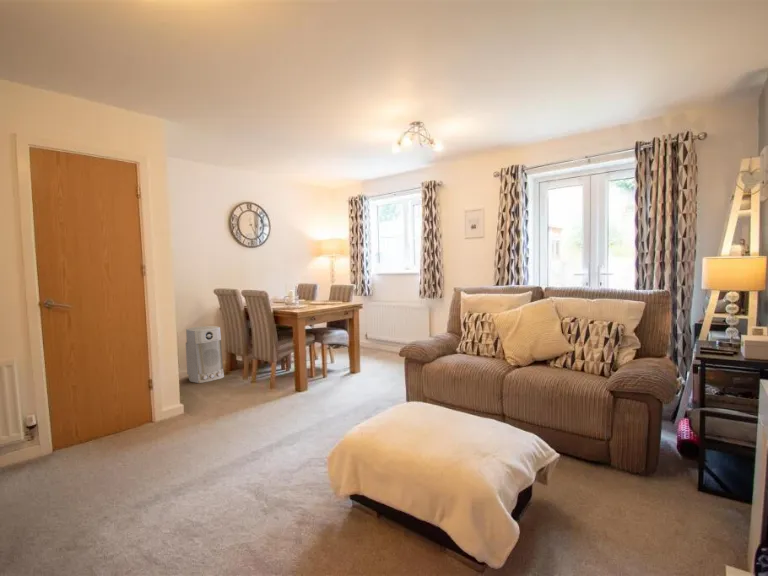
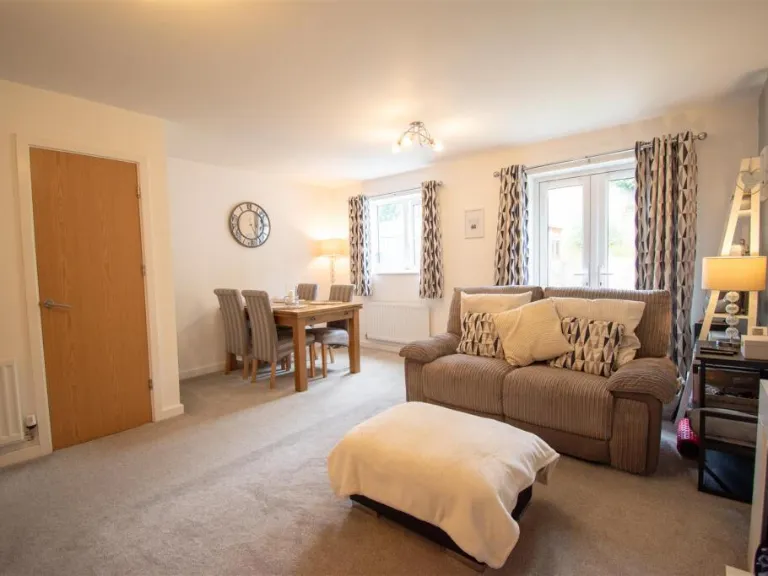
- air purifier (203, 353)
